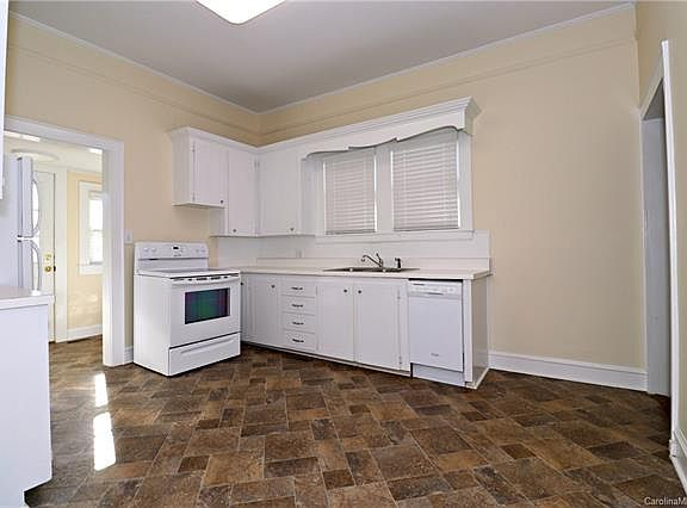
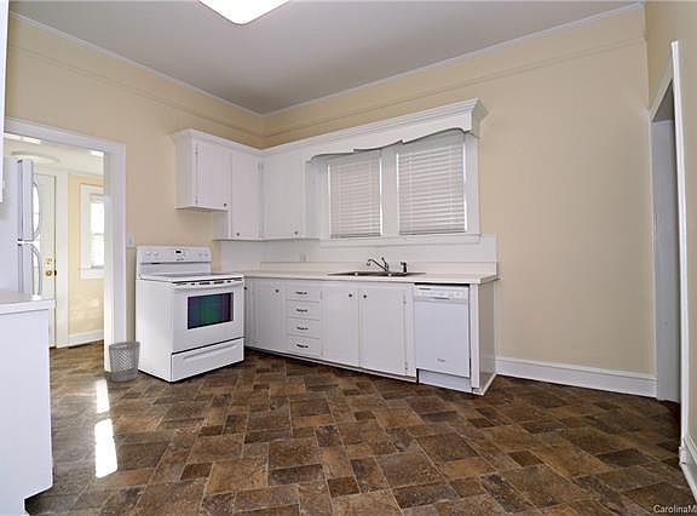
+ wastebasket (125, 361)
